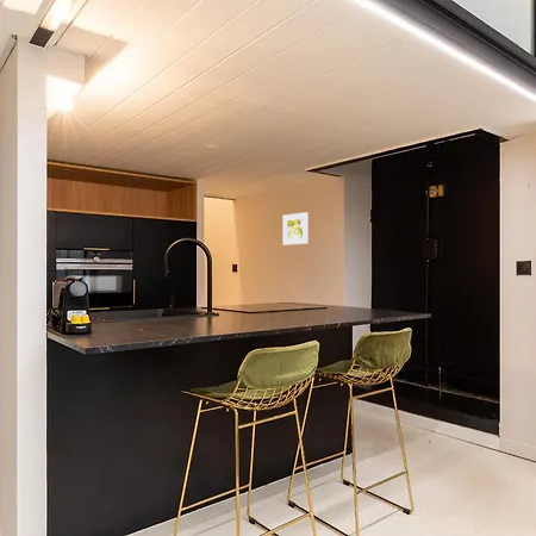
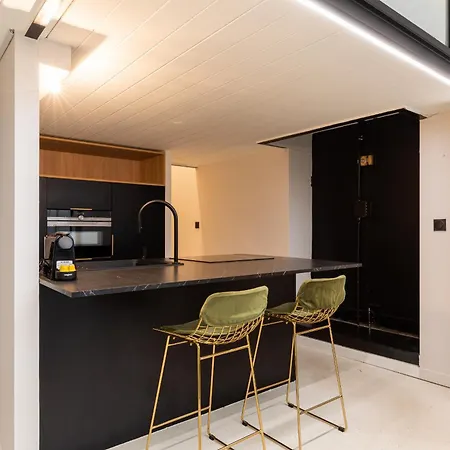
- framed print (294, 229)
